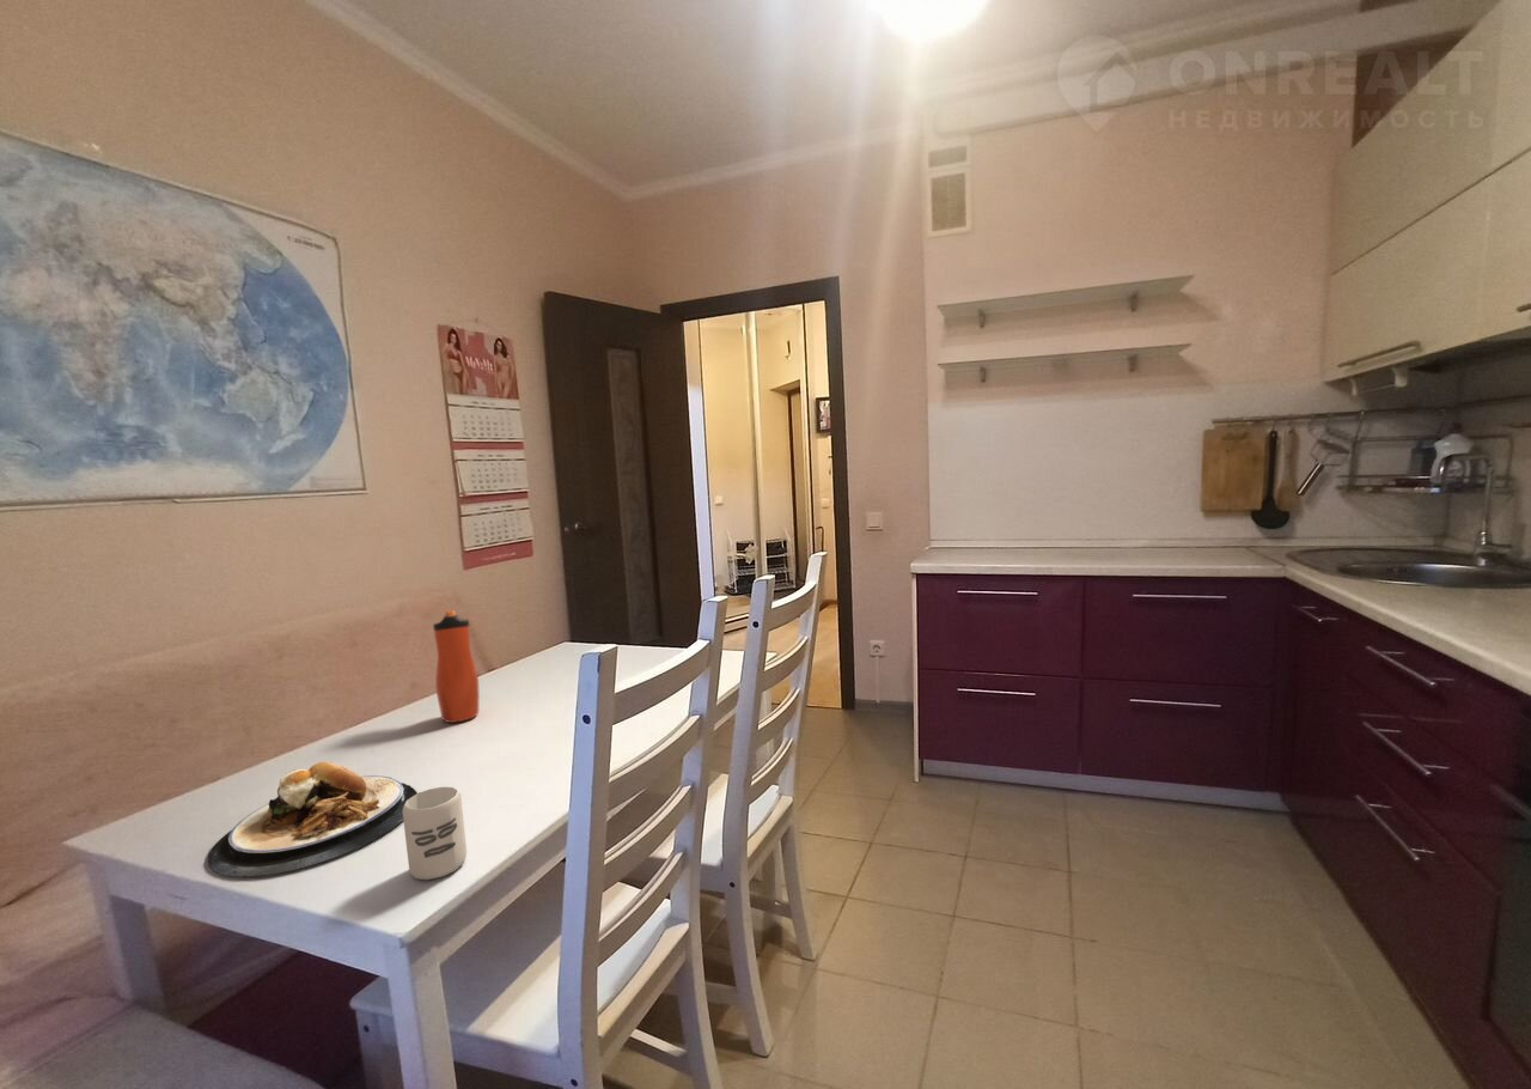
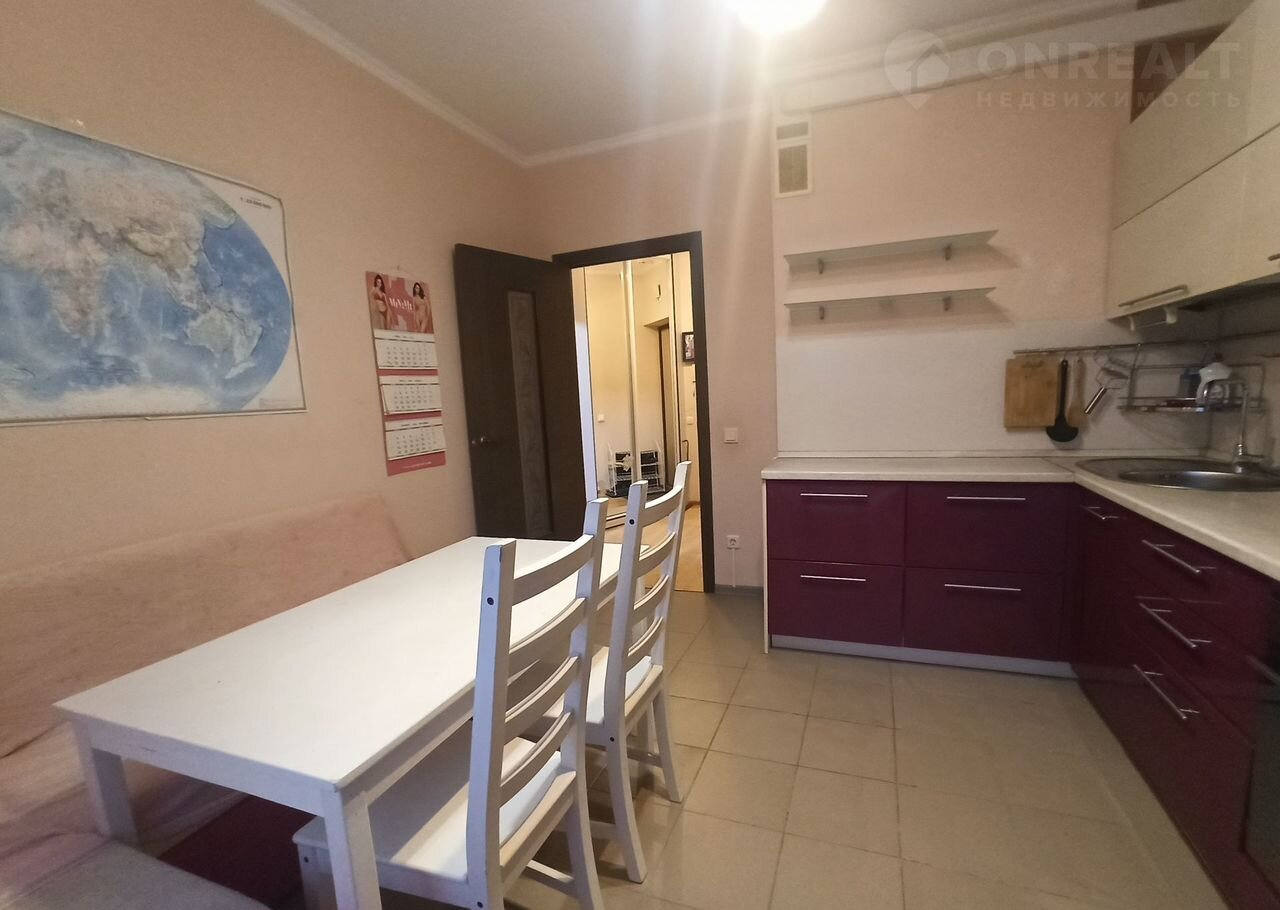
- water bottle (455, 664)
- plate (317, 799)
- cup (435, 832)
